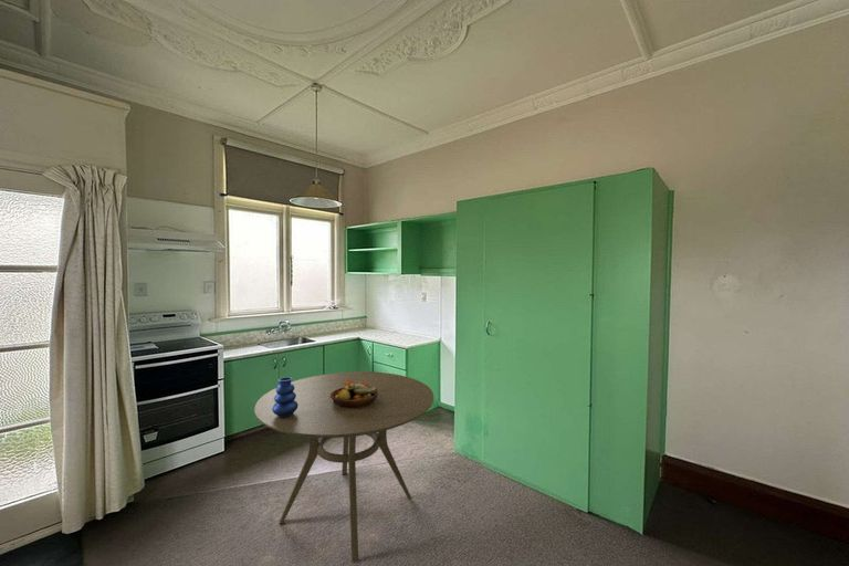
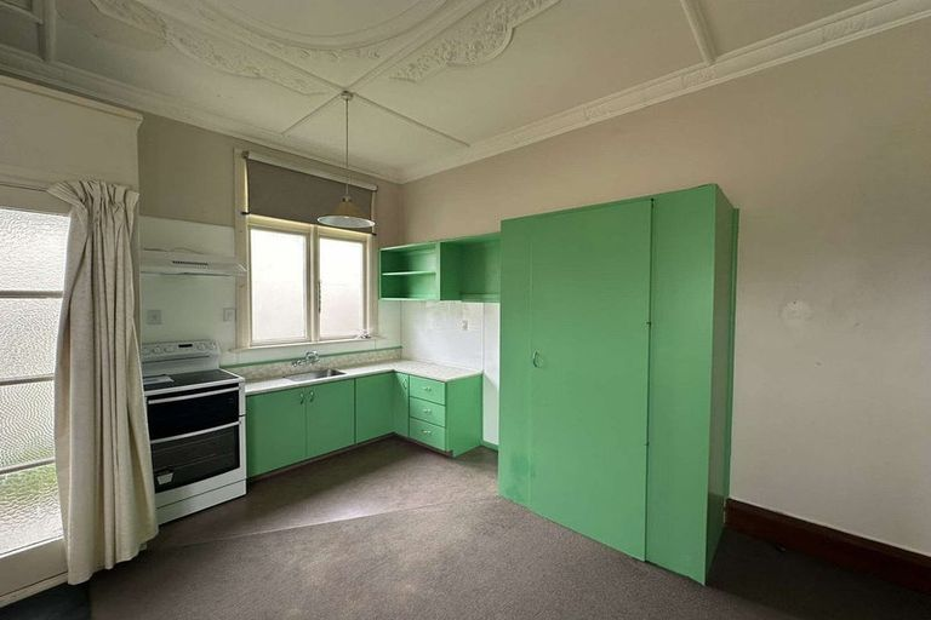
- dining table (348, 452)
- fruit bowl (355, 390)
- vase (285, 396)
